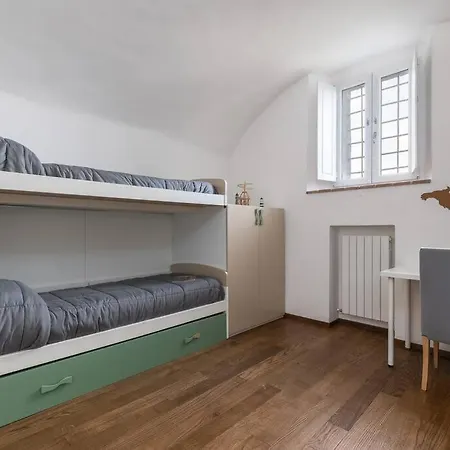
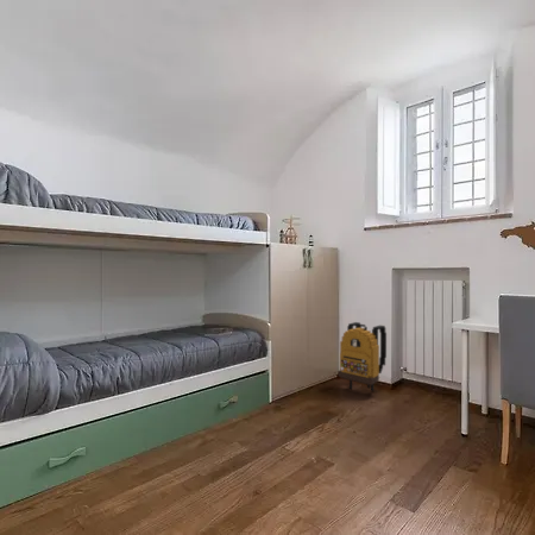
+ backpack (363, 357)
